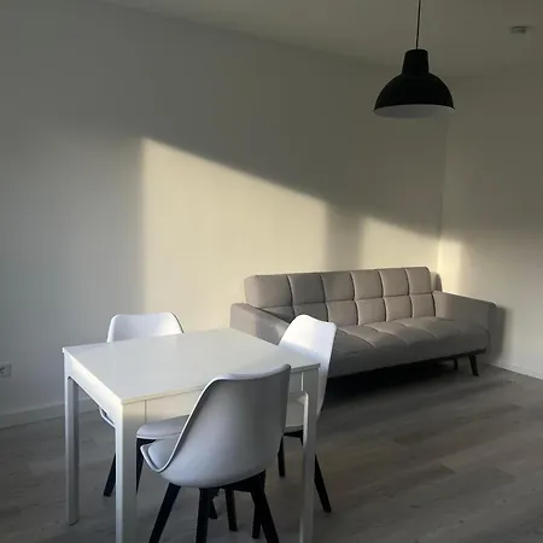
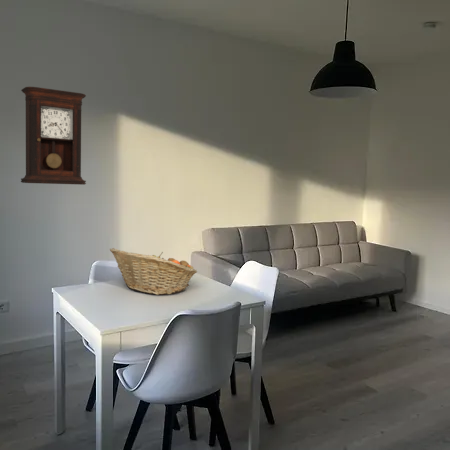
+ fruit basket (152, 268)
+ pendulum clock (55, 138)
